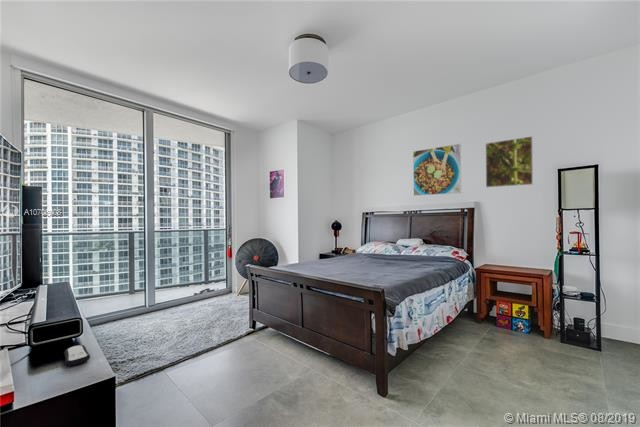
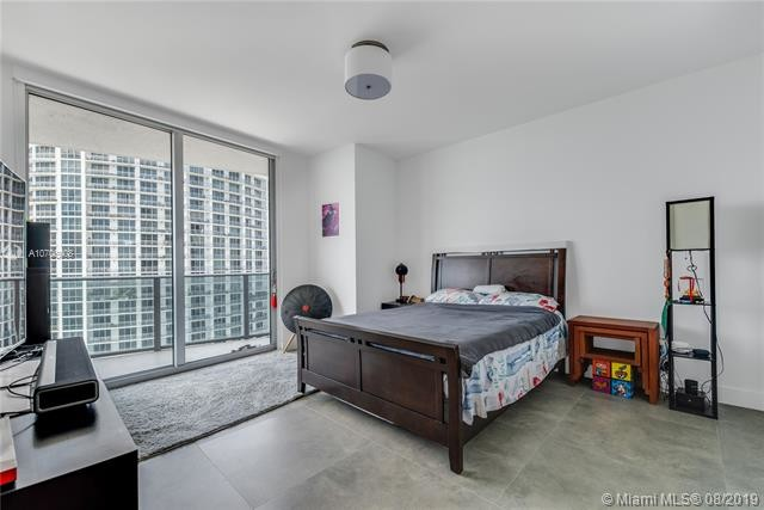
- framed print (508, 163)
- remote control (76, 354)
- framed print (435, 171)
